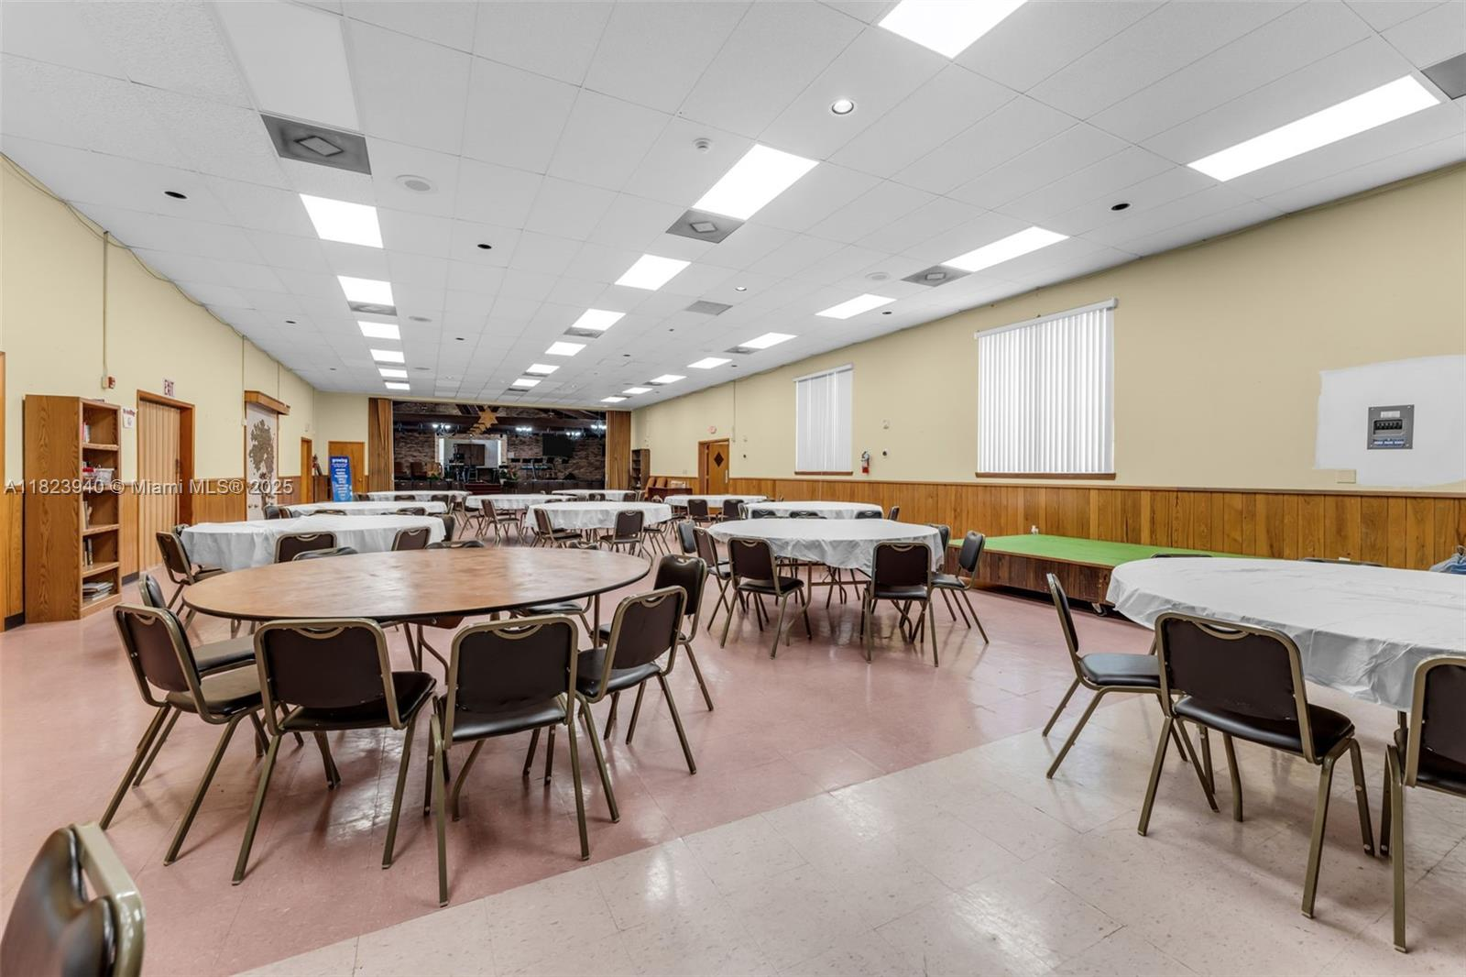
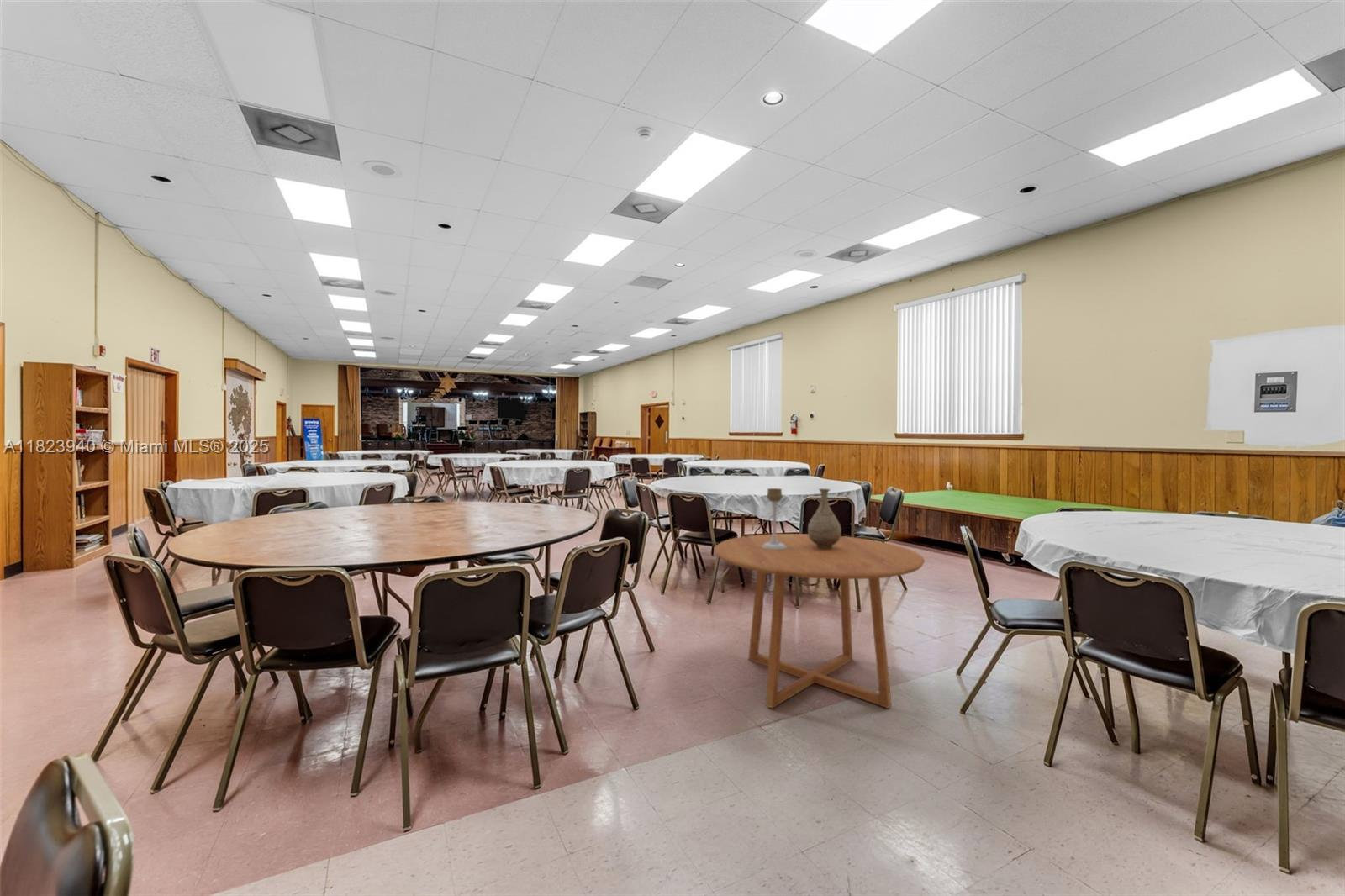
+ candle holder (774, 517)
+ dining table (841, 615)
+ vase (824, 518)
